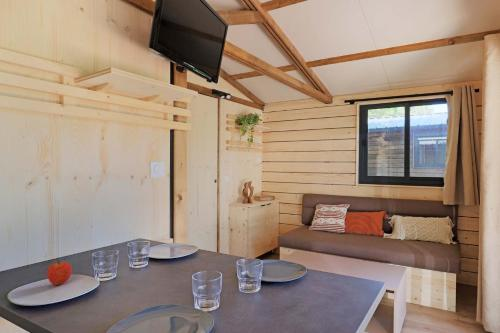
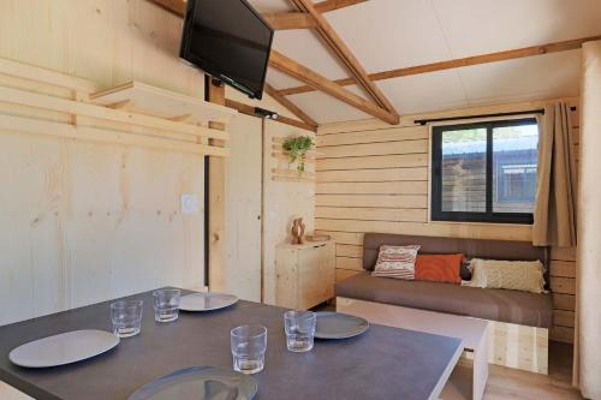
- fruit (59, 272)
